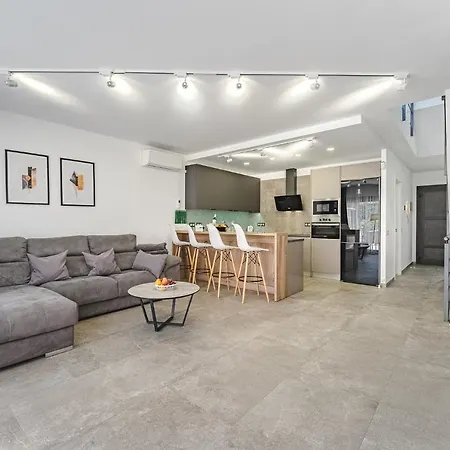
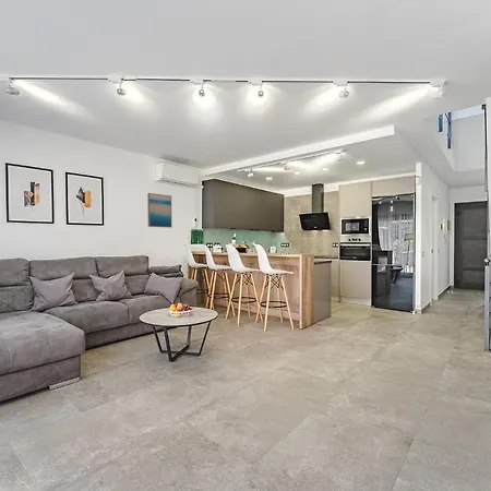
+ wall art (159, 211)
